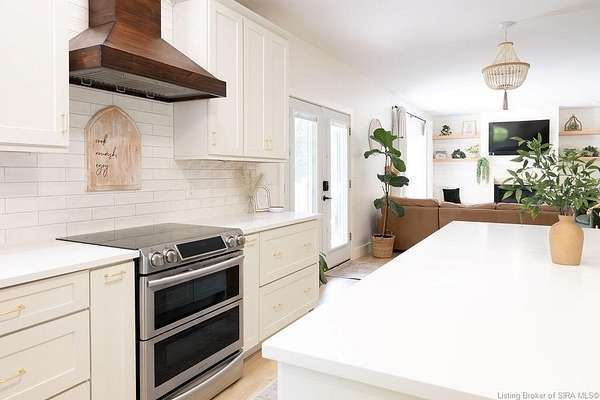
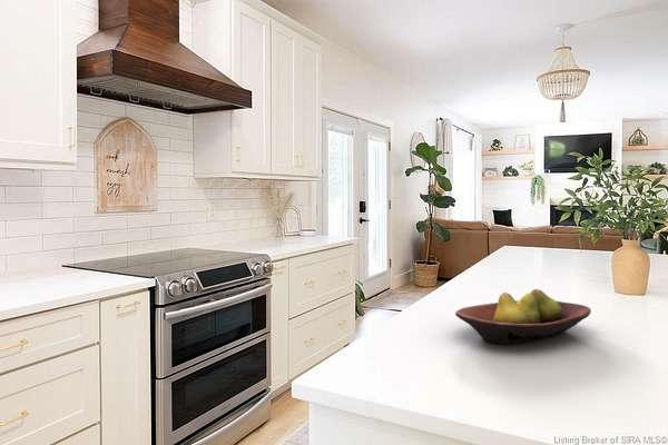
+ fruit bowl (523, 313)
